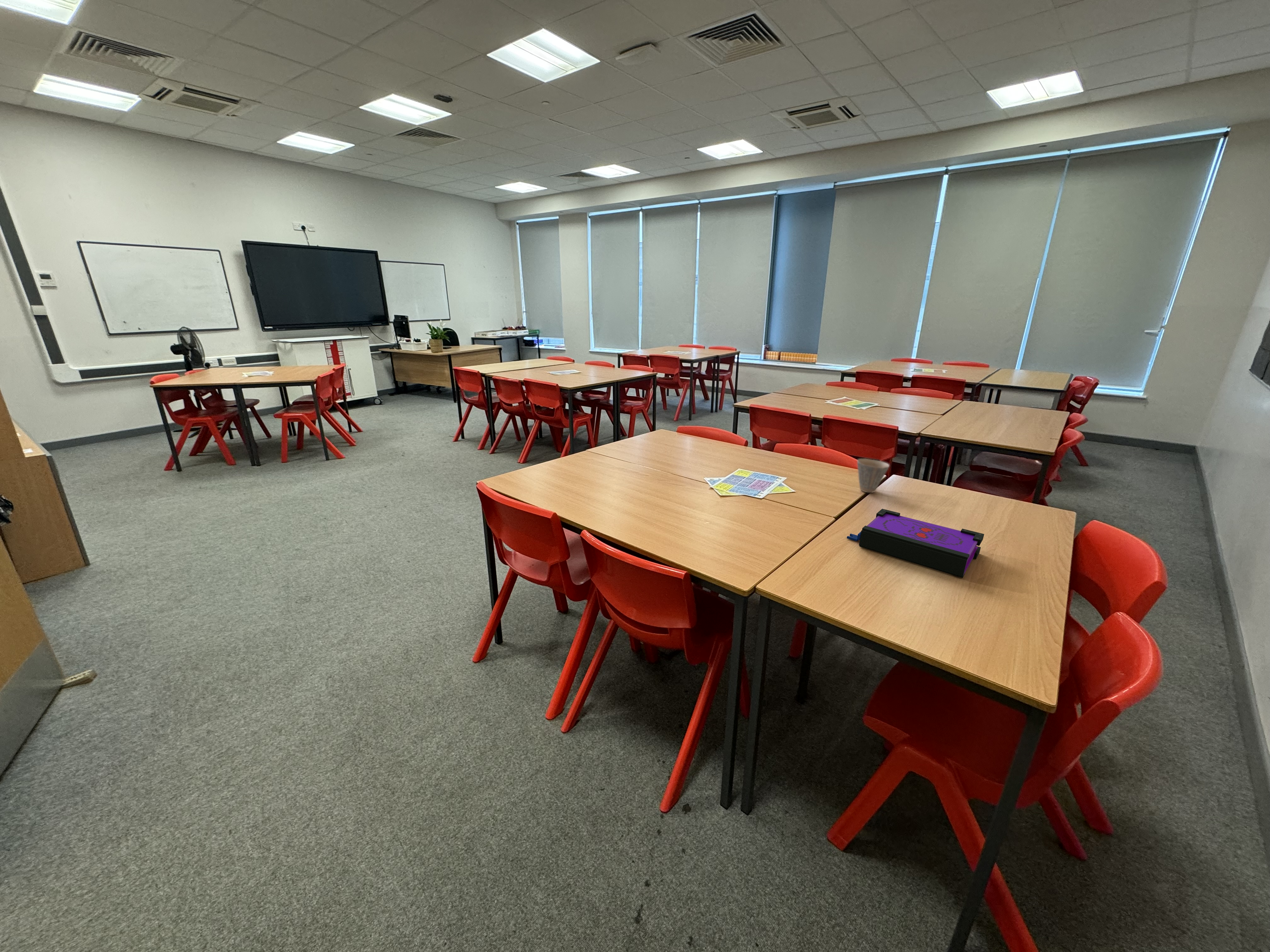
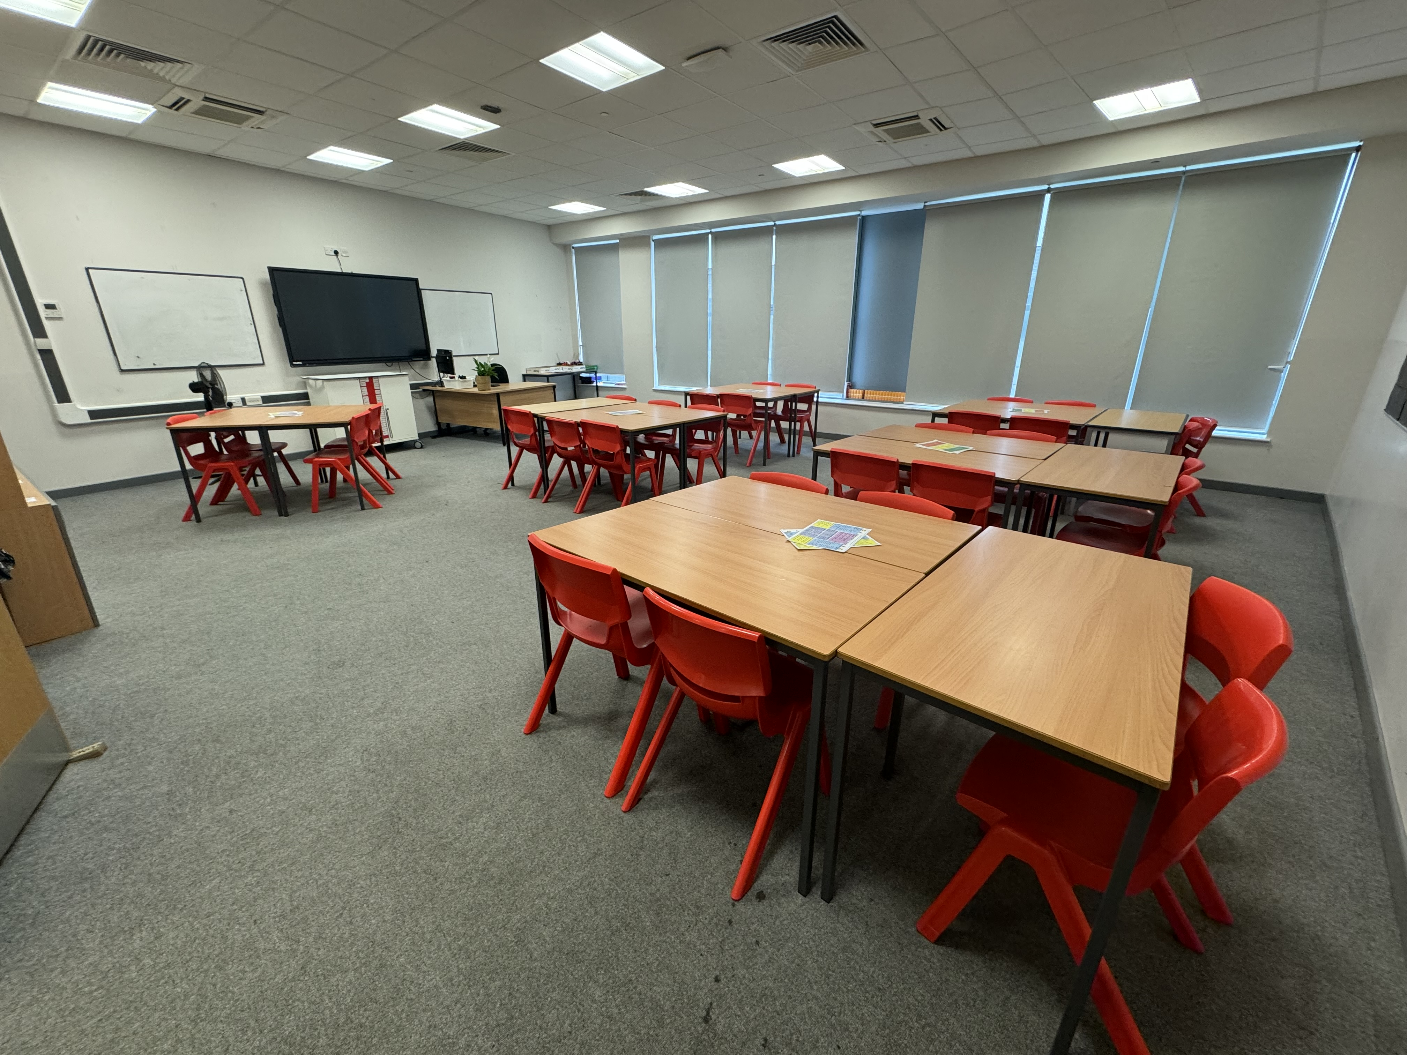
- board game (911, 538)
- cup (871, 476)
